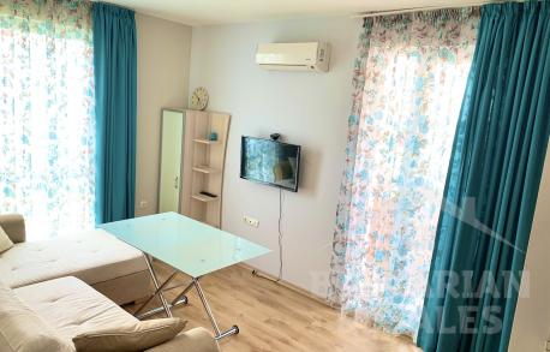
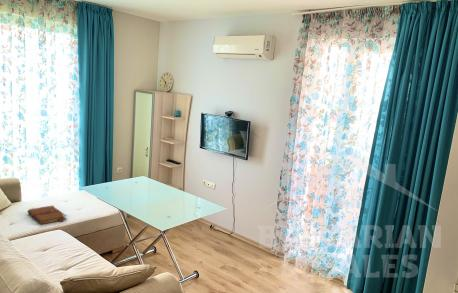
+ book (47, 214)
